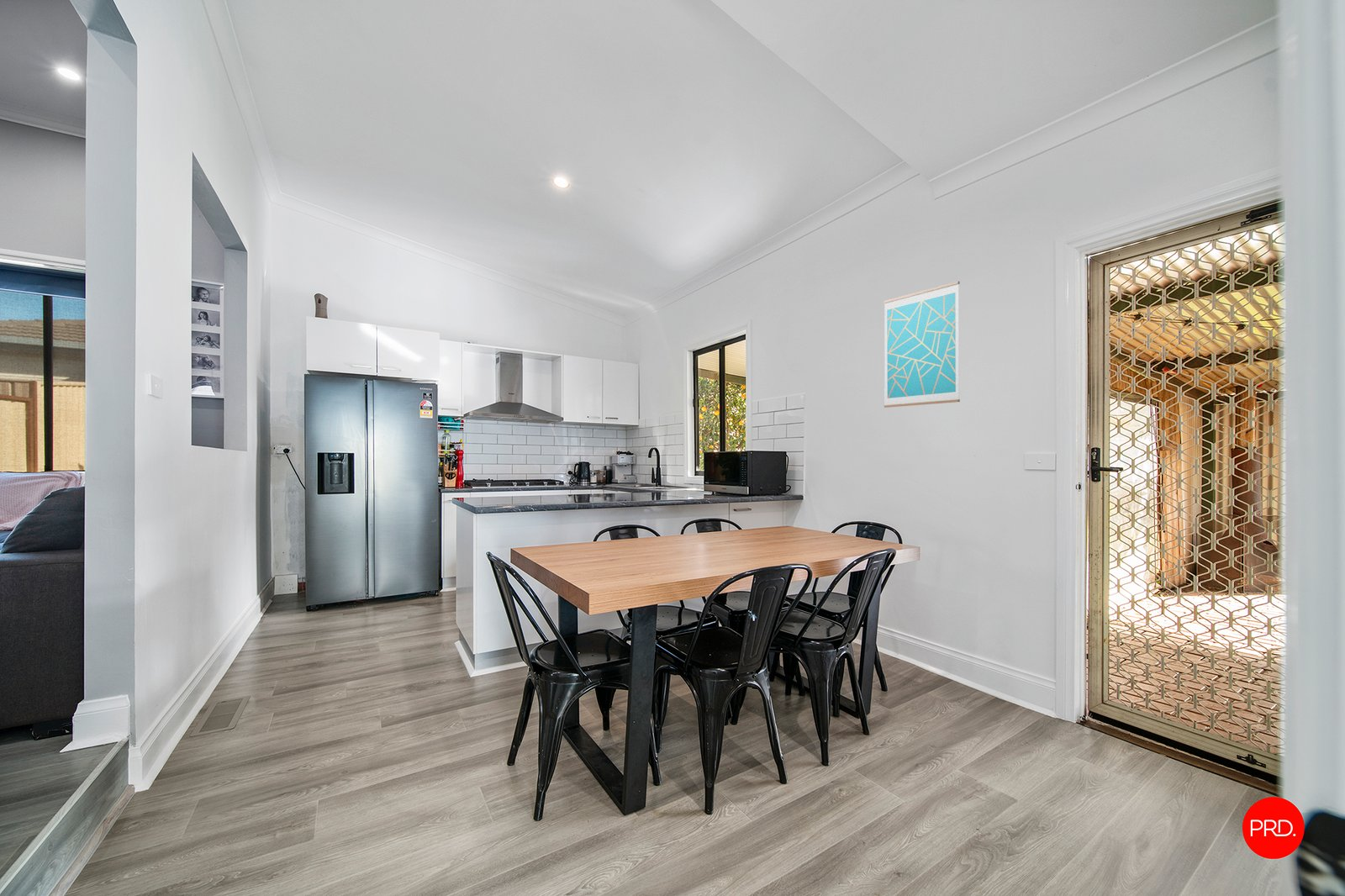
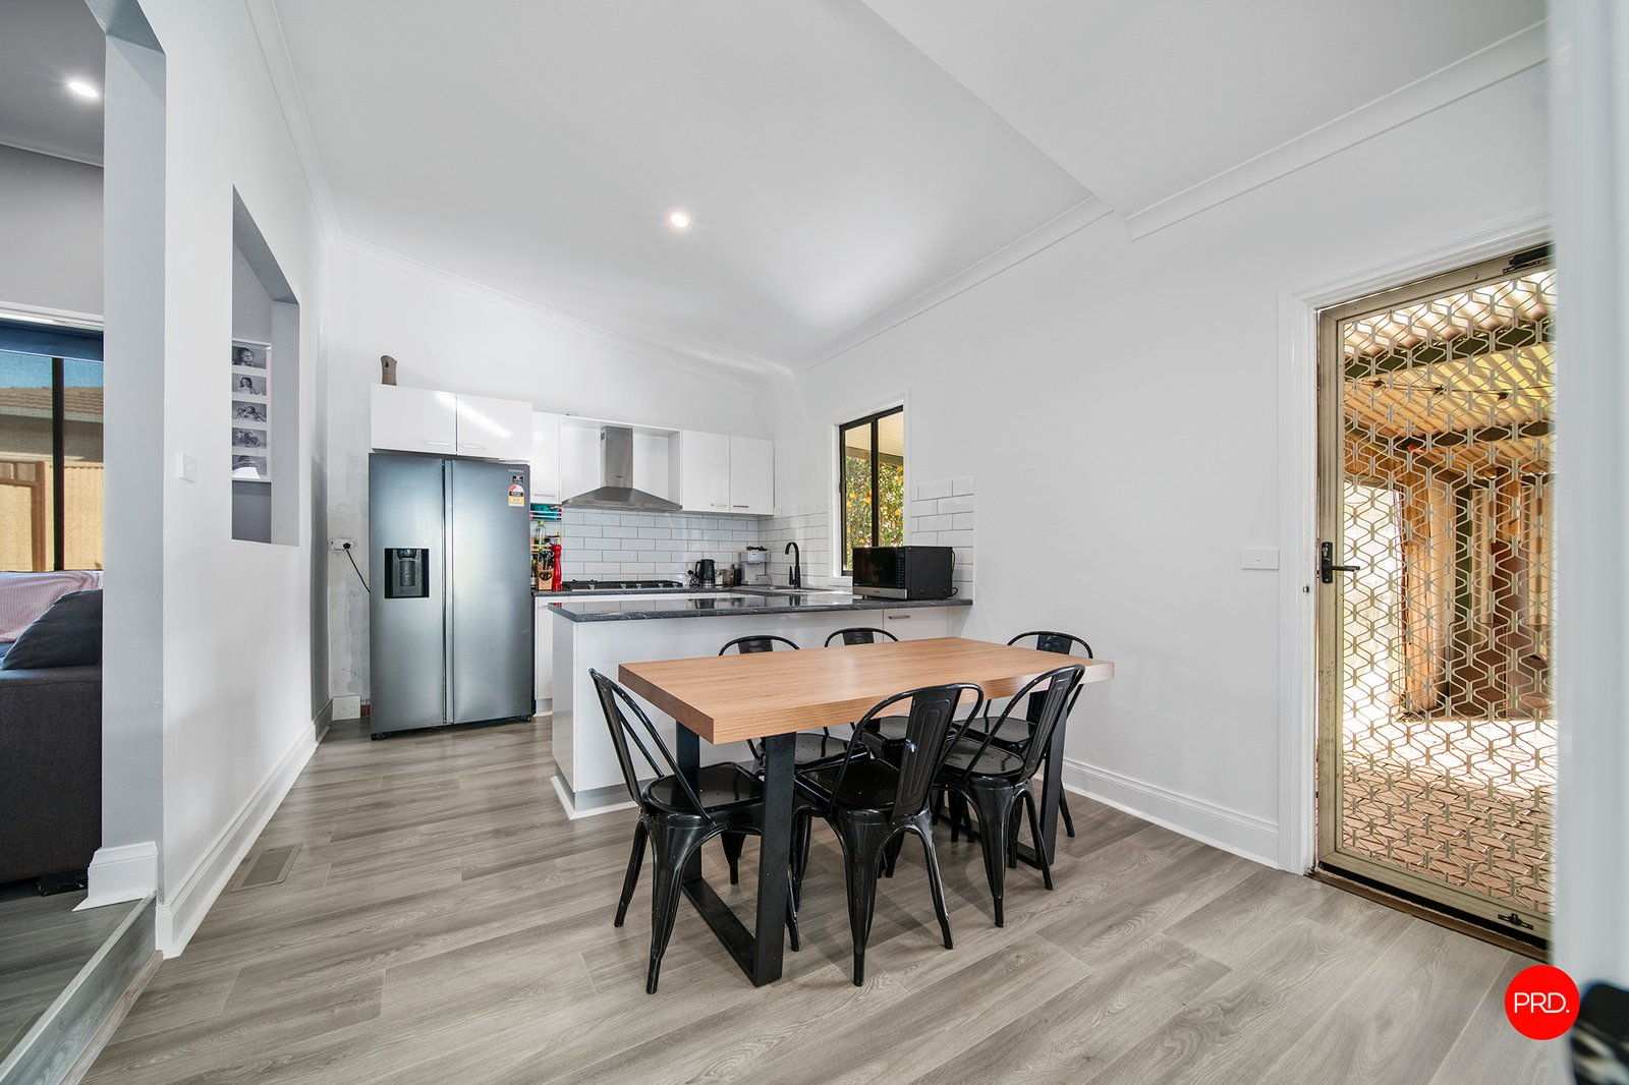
- wall art (919, 348)
